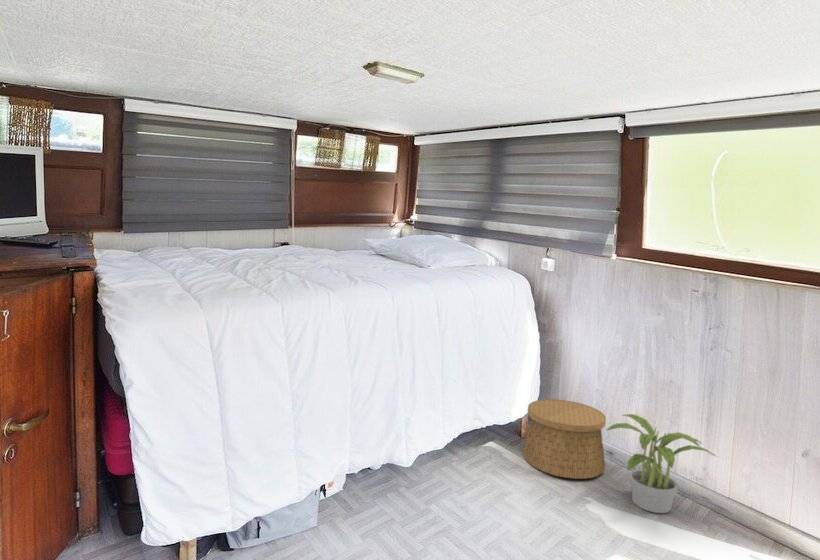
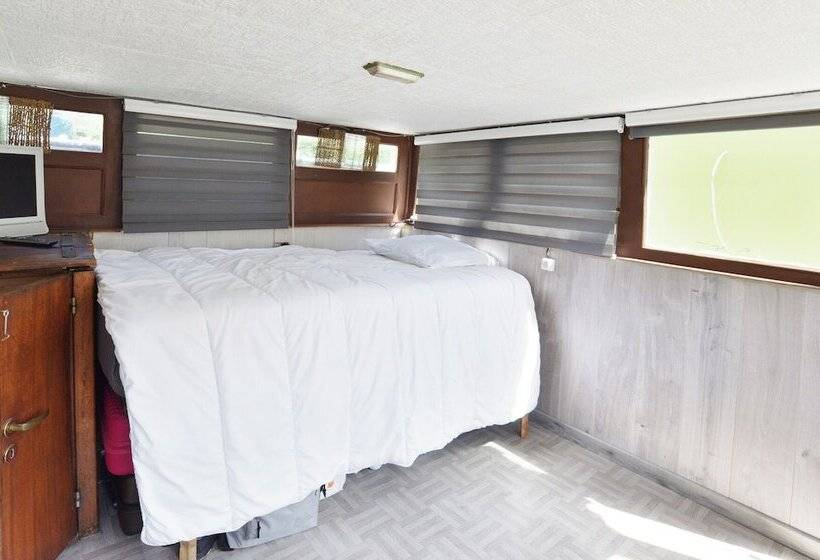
- basket (564, 435)
- potted plant (656, 465)
